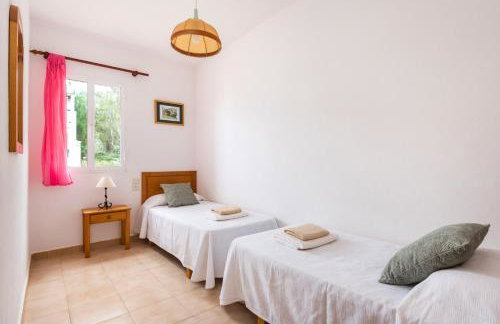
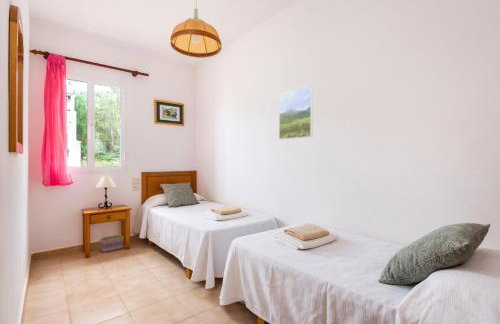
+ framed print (295, 114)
+ basket (112, 237)
